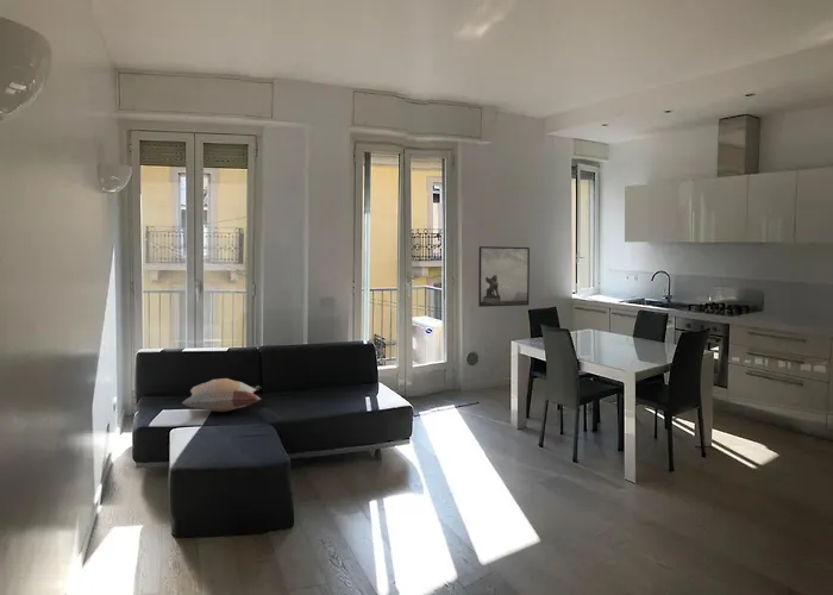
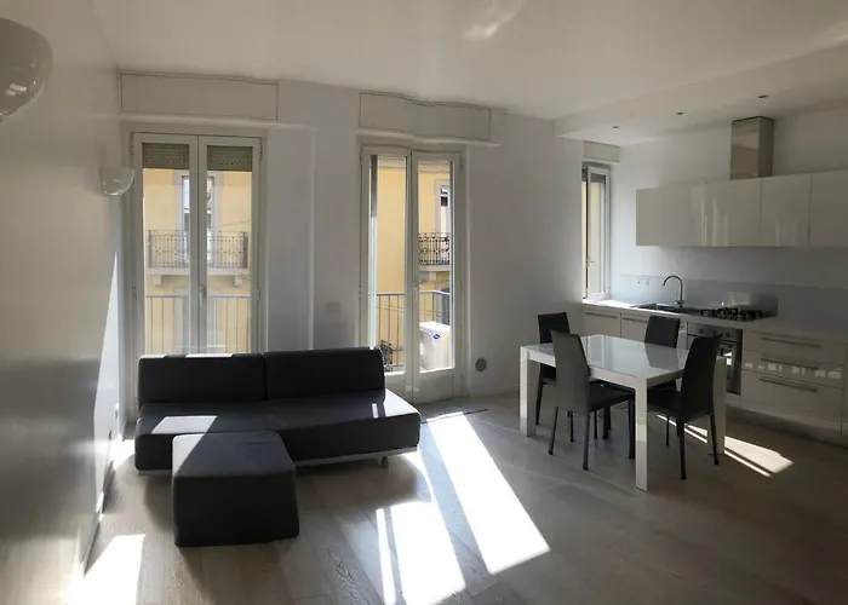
- decorative pillow (224, 394)
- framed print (503, 276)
